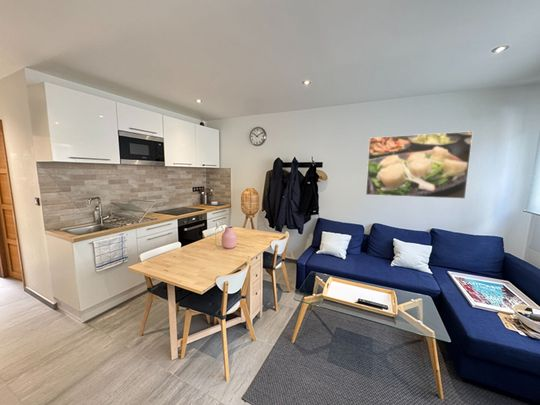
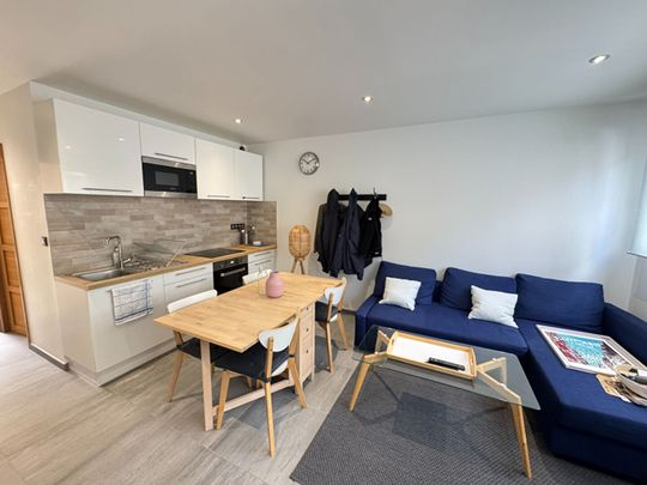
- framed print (413, 166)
